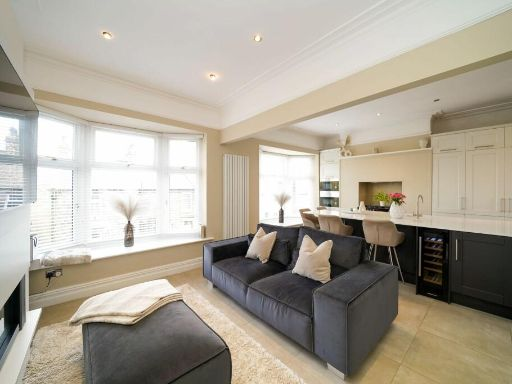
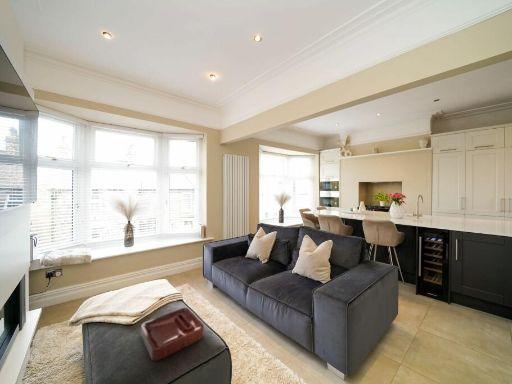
+ decorative tray (172, 330)
